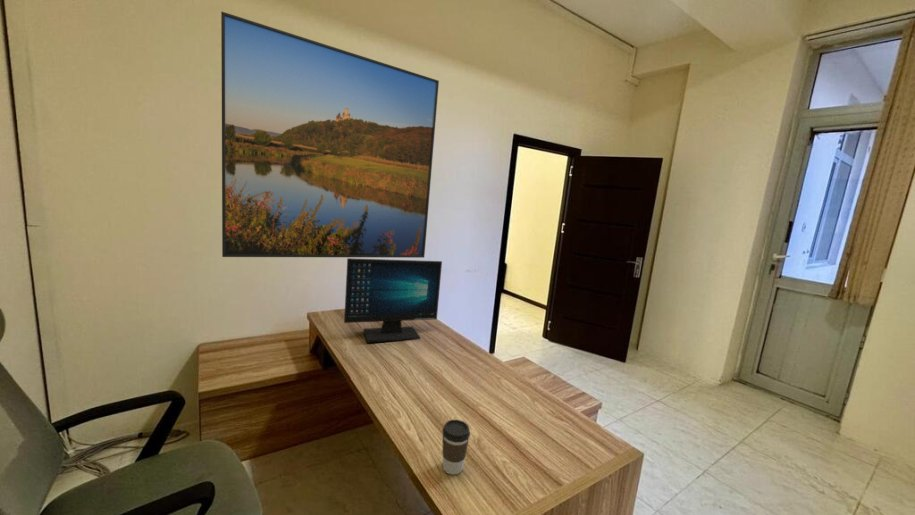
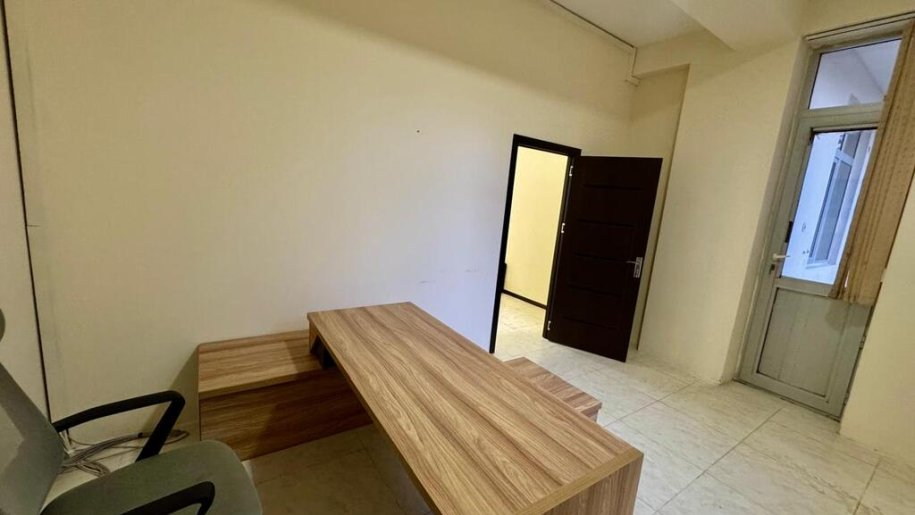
- coffee cup (454, 447)
- computer monitor (394, 298)
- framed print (342, 158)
